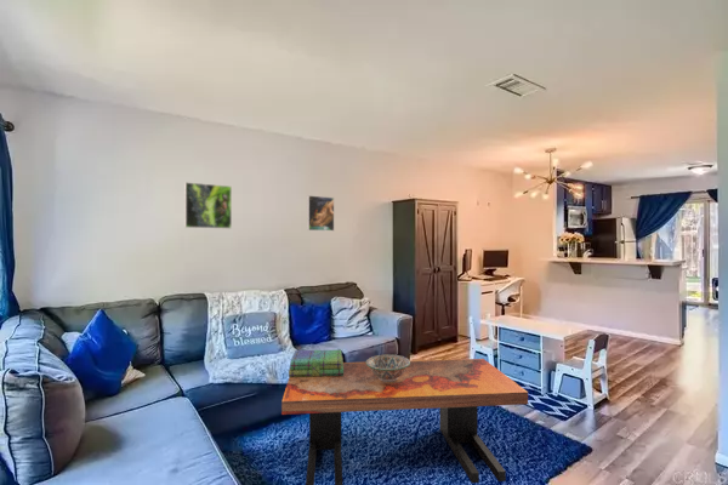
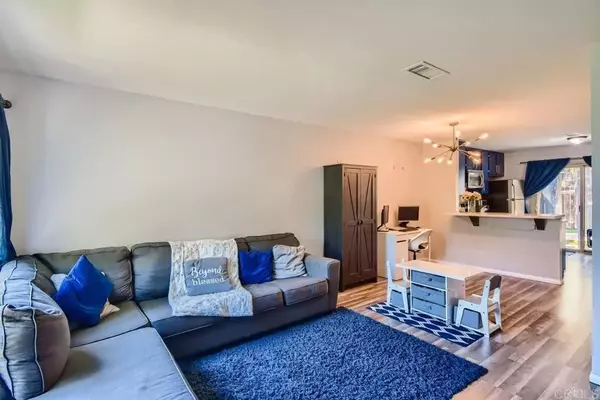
- stack of books (317, 361)
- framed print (320, 213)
- decorative bowl (387, 369)
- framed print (209, 206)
- coffee table (398, 409)
